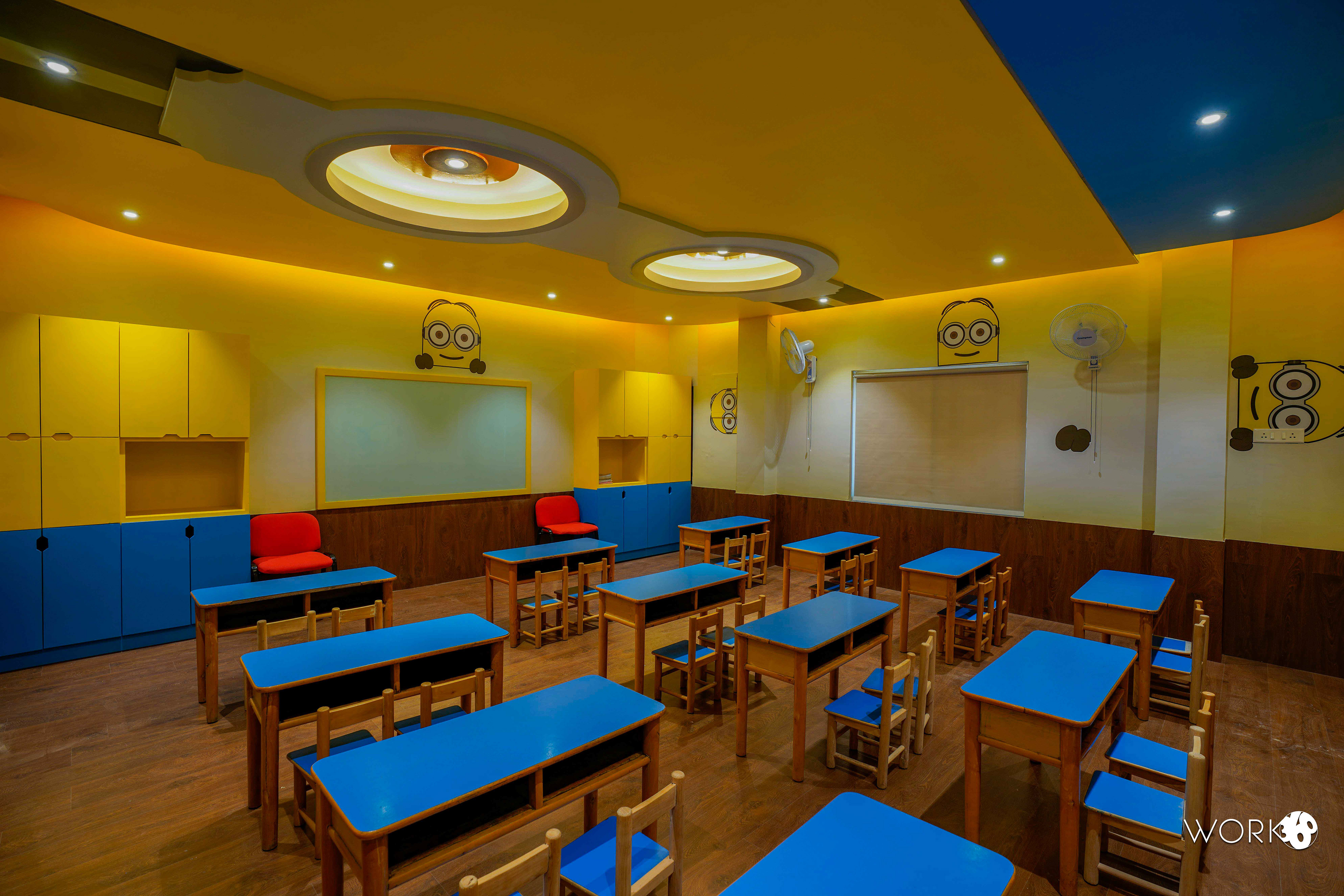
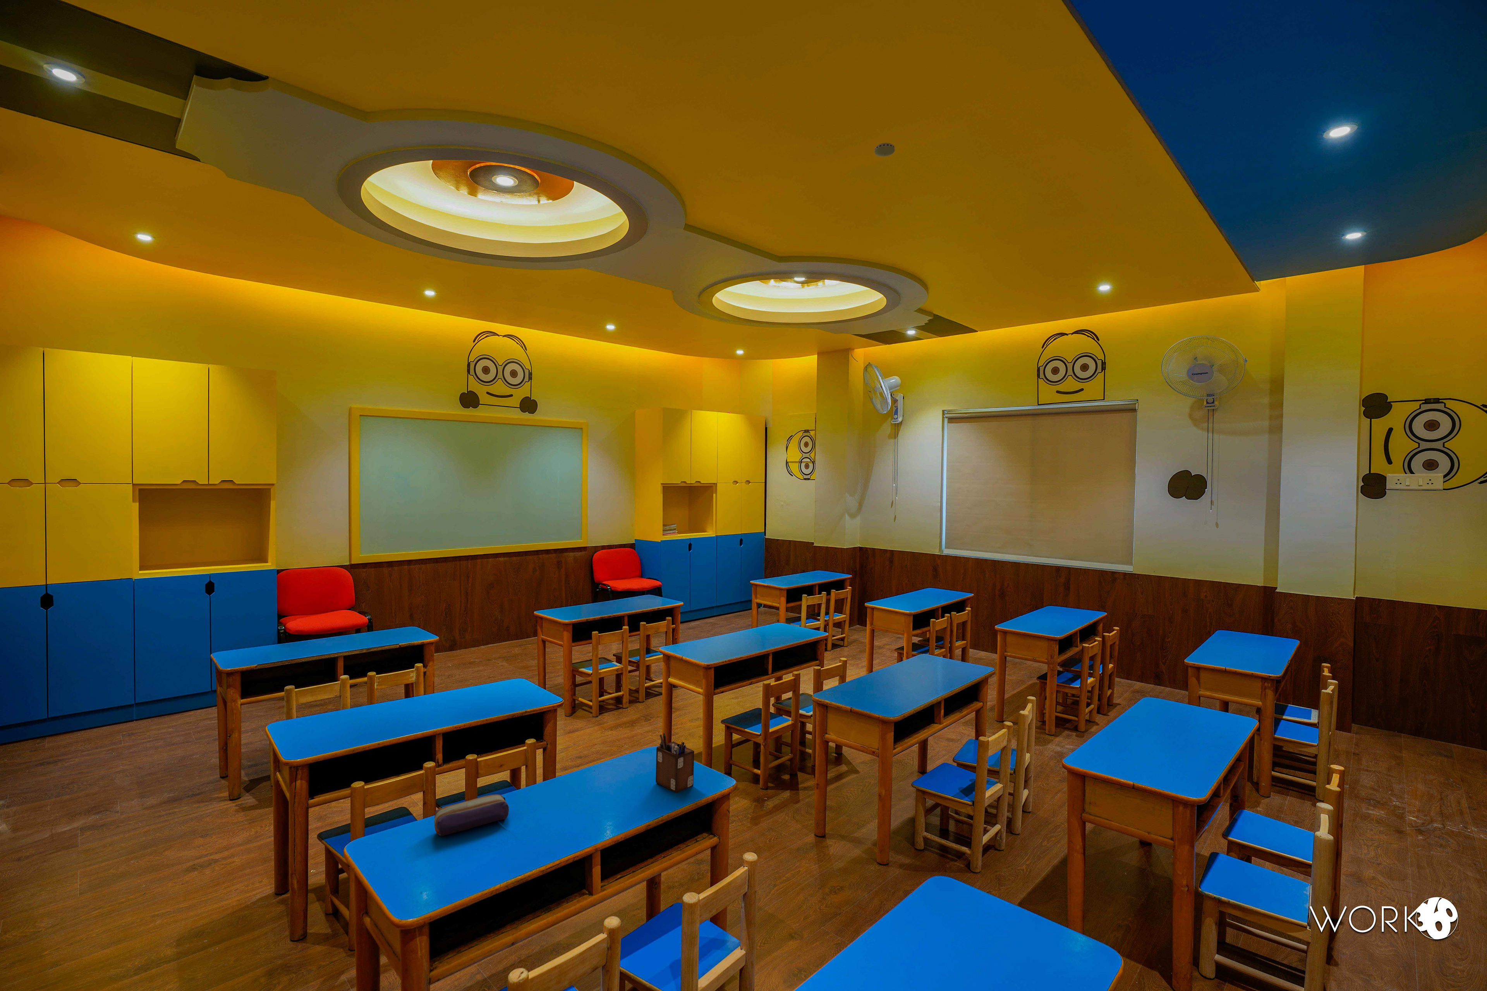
+ smoke detector (884, 149)
+ pencil case (472, 814)
+ desk organizer (675, 760)
